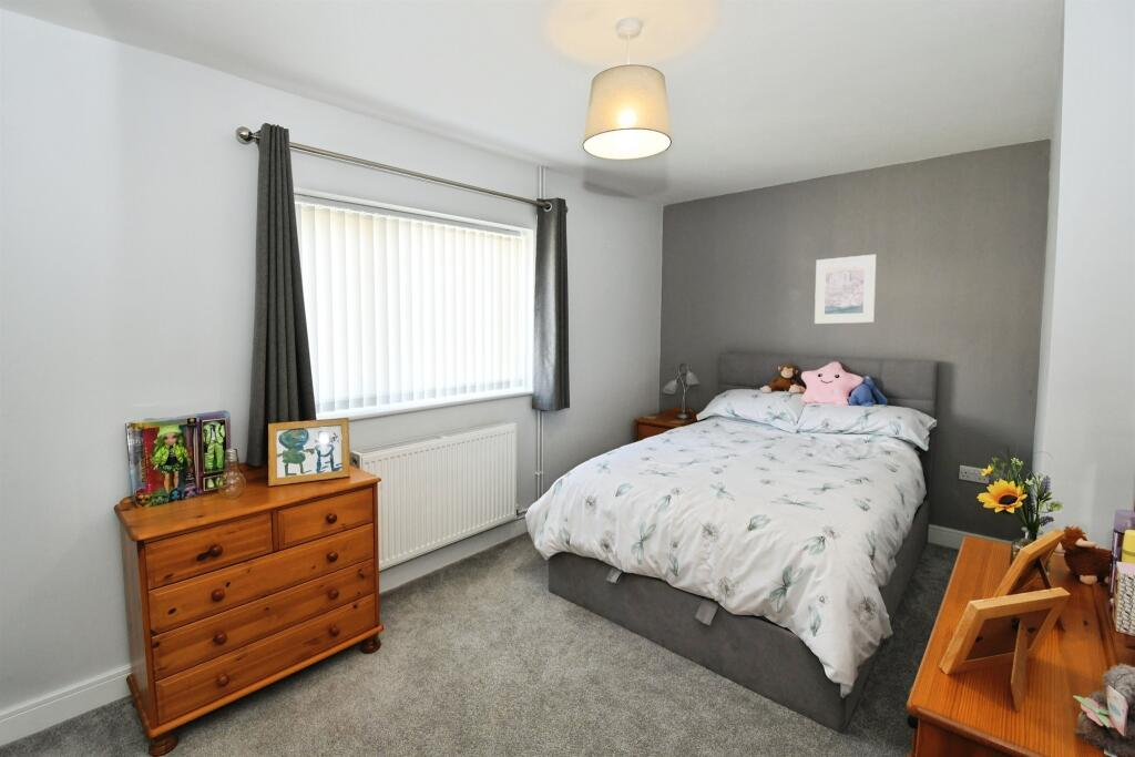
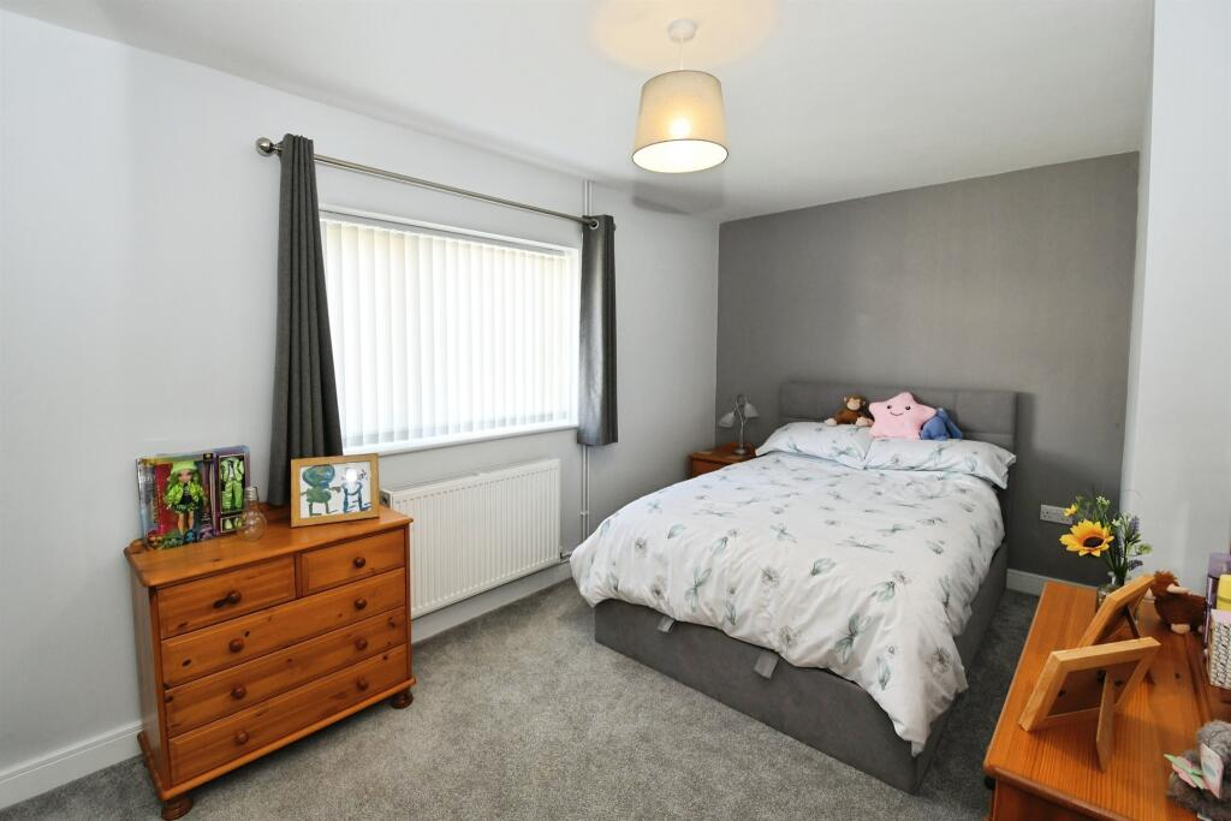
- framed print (843, 290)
